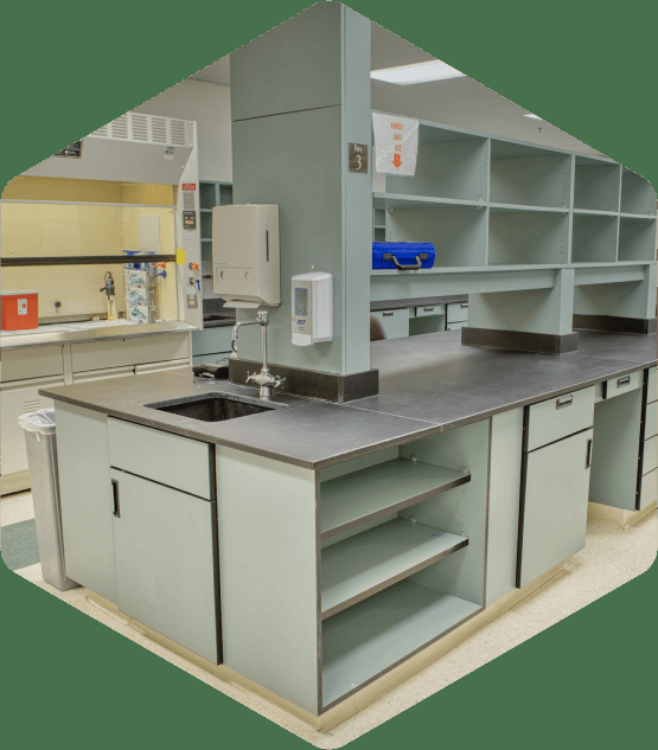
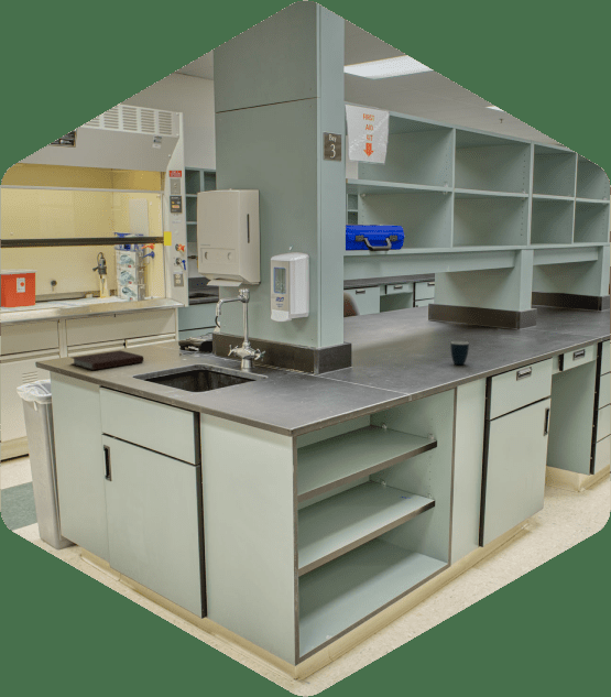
+ notebook (107, 360)
+ mug (457, 353)
